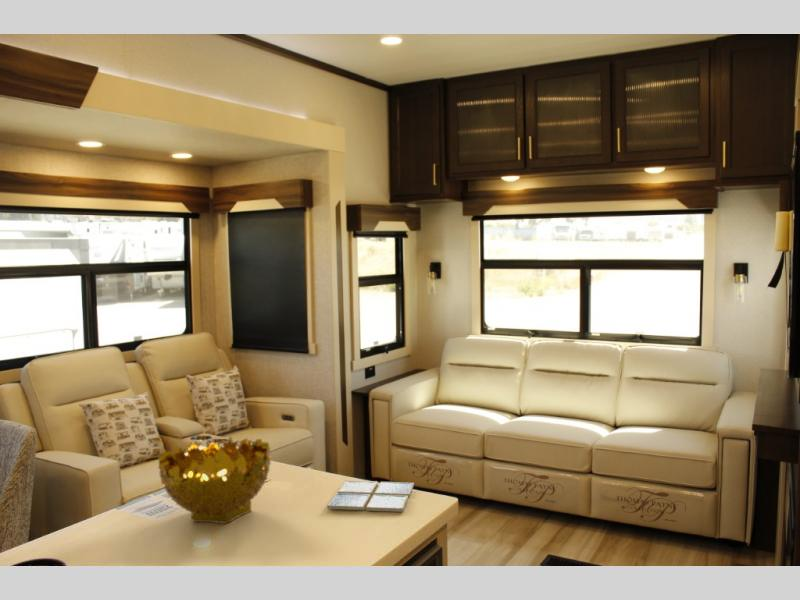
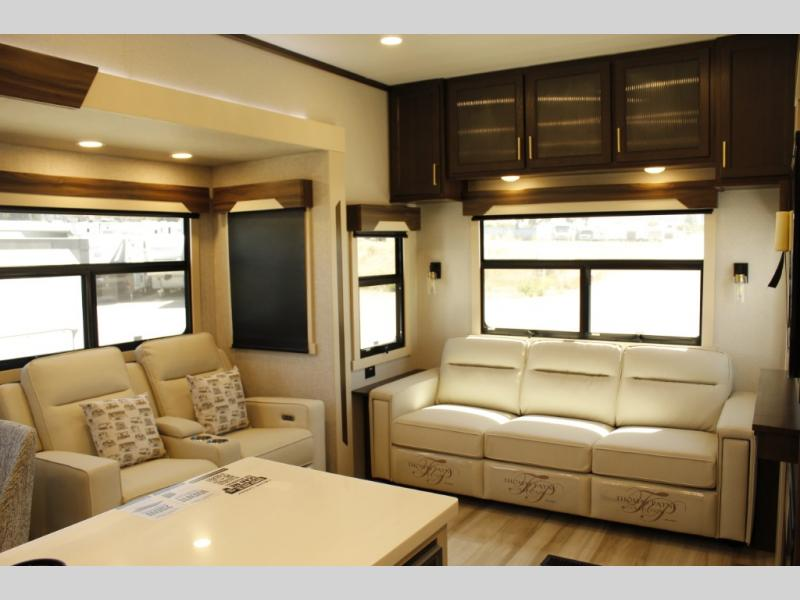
- drink coaster (373, 495)
- decorative bowl (216, 481)
